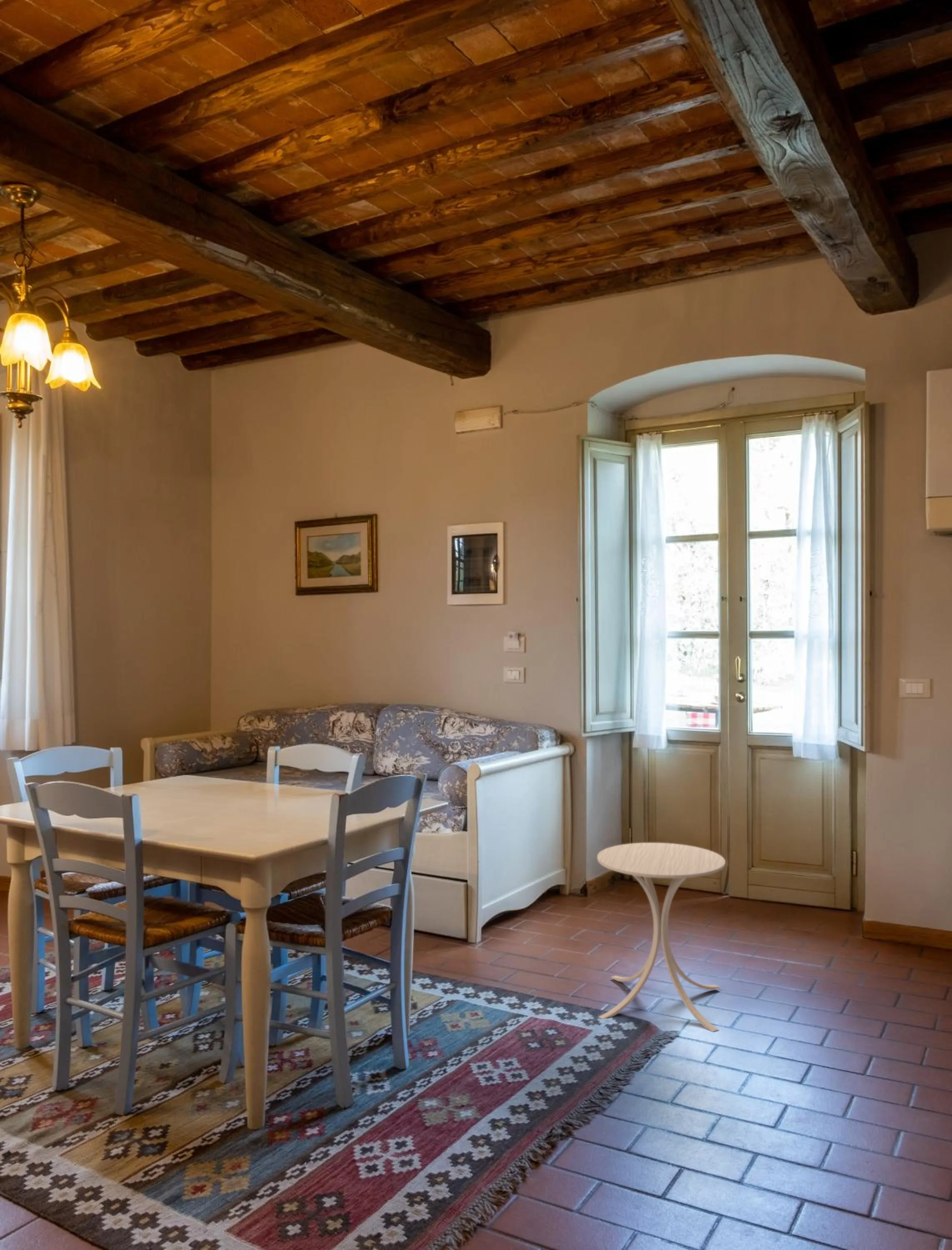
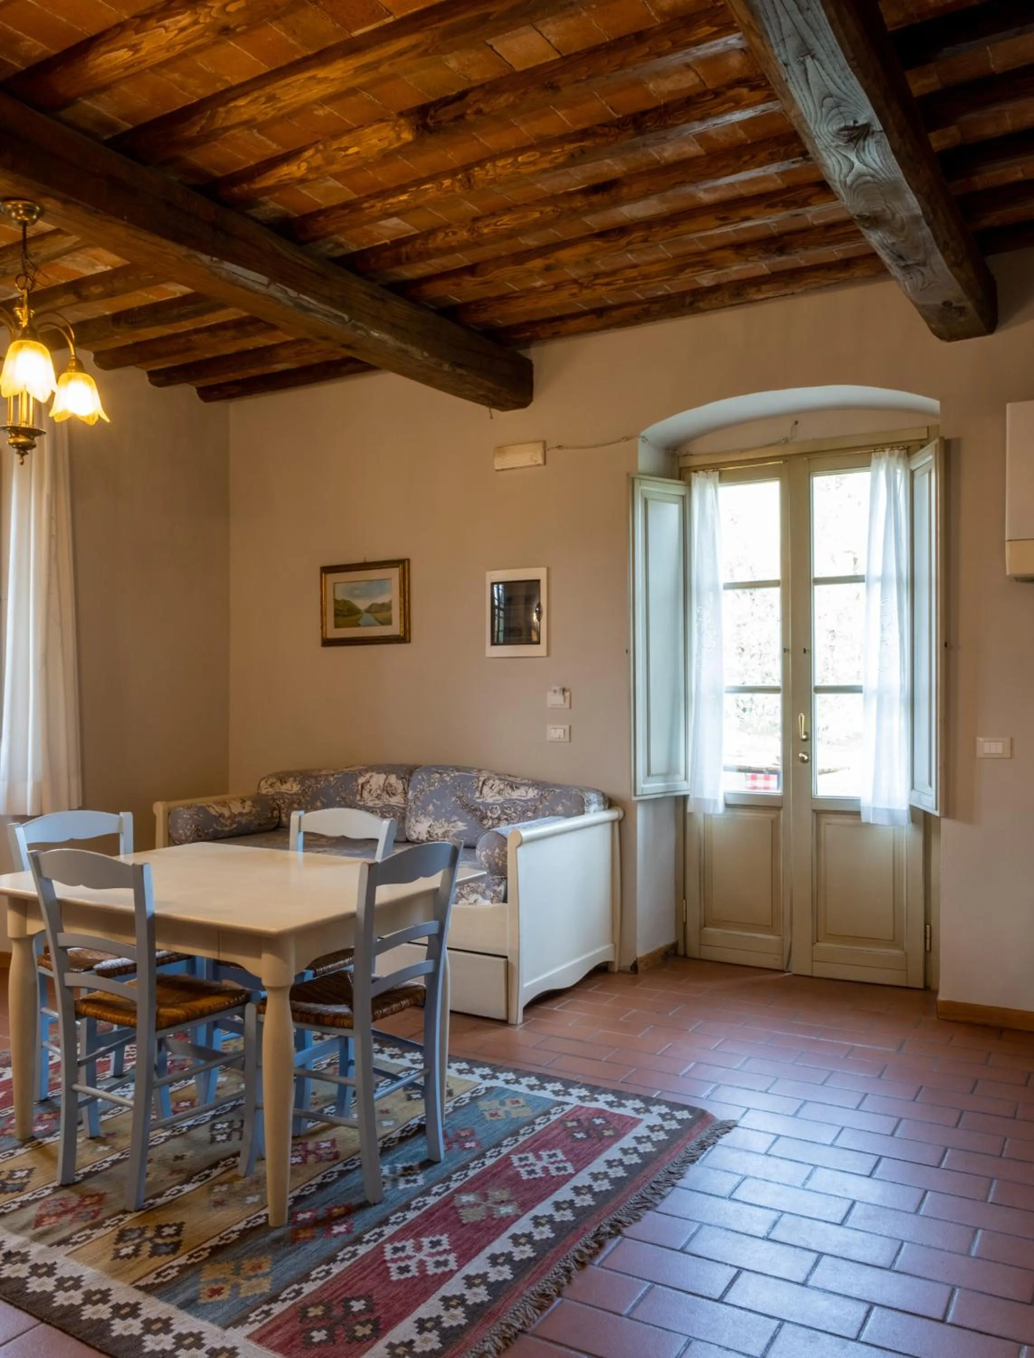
- side table (660, 930)
